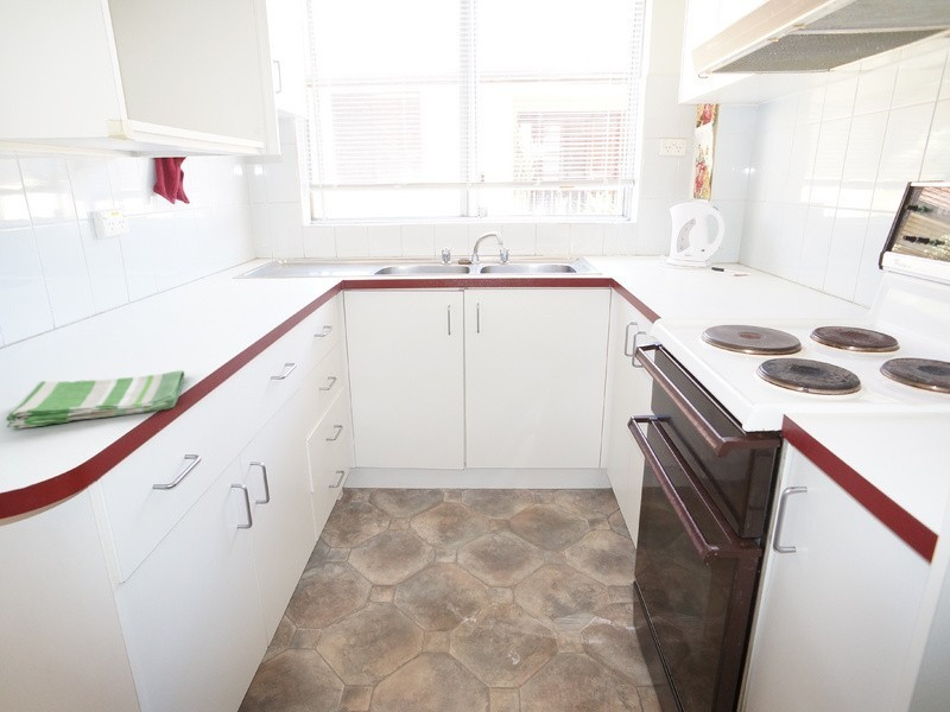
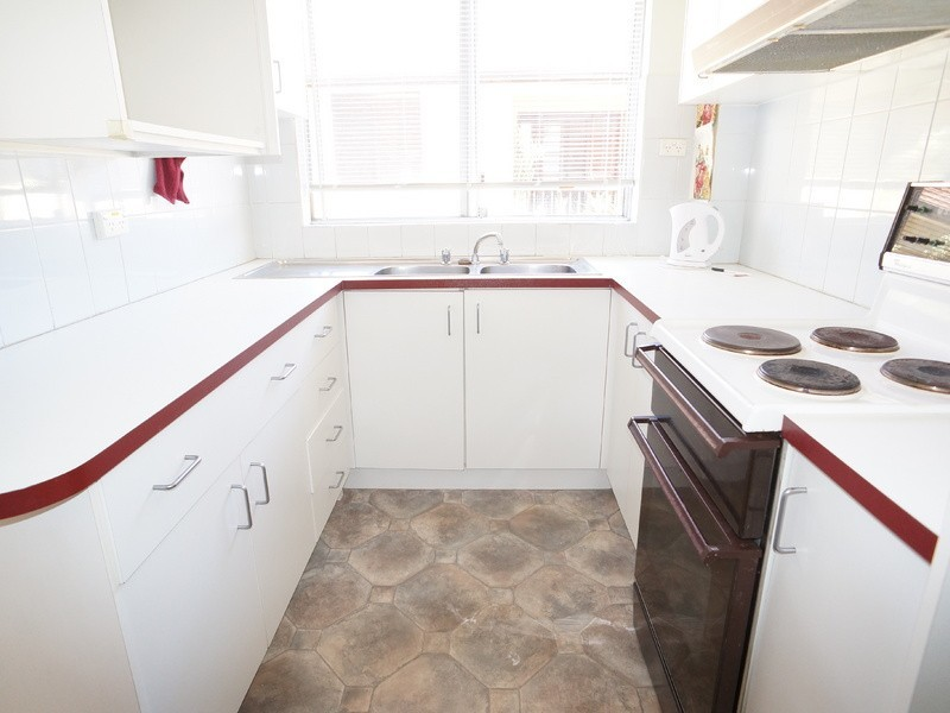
- dish towel (104, 394)
